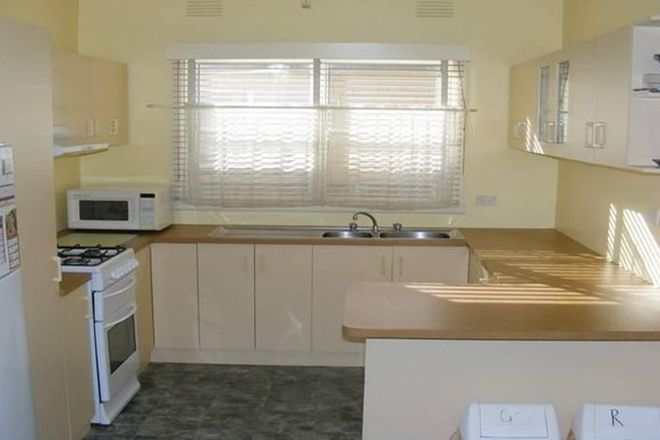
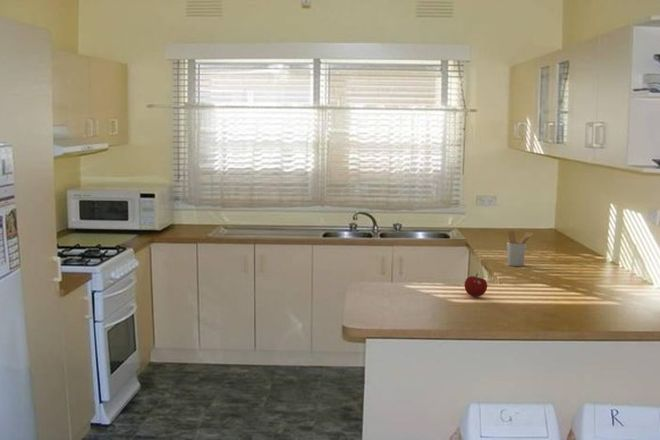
+ utensil holder (520, 248)
+ fruit (475, 284)
